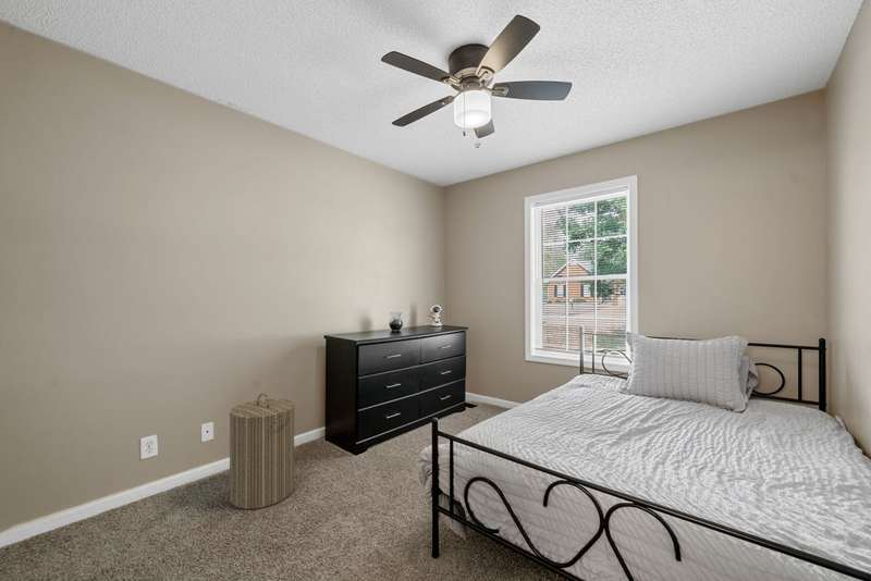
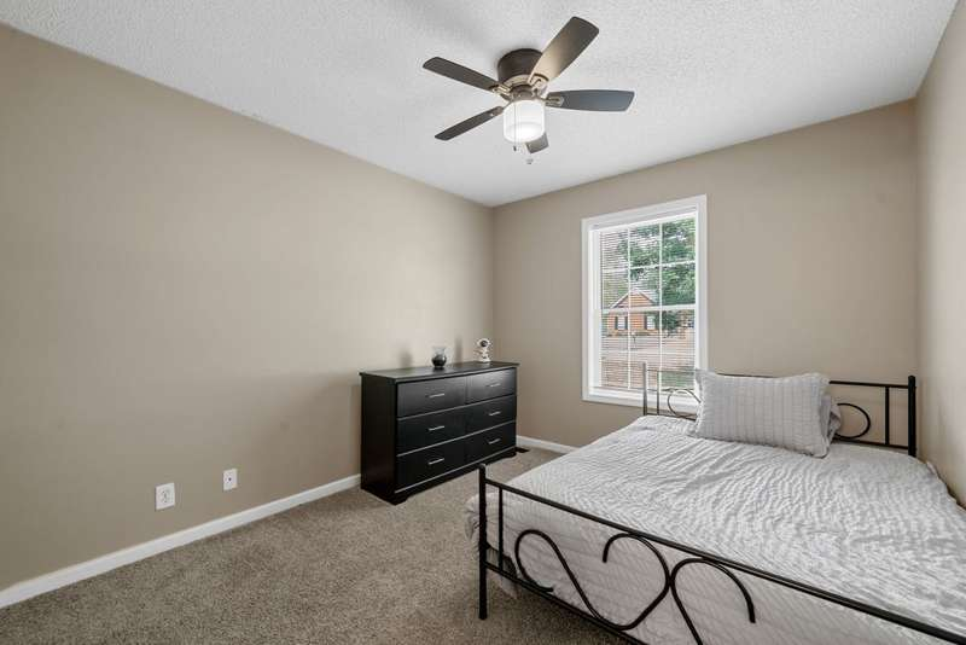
- laundry hamper (262, 443)
